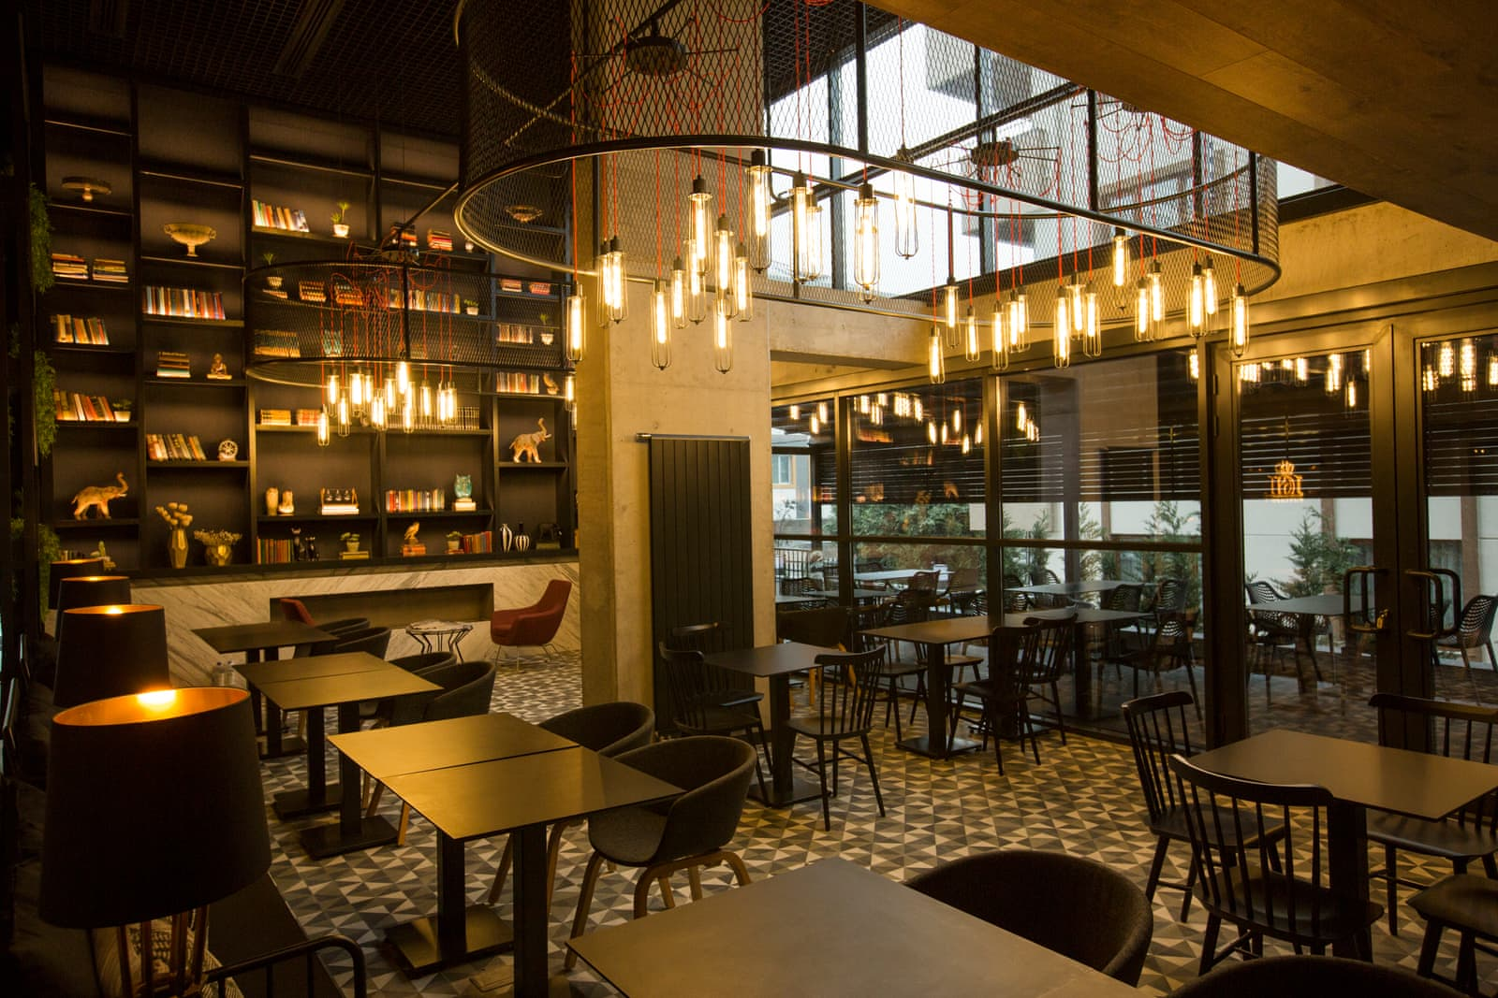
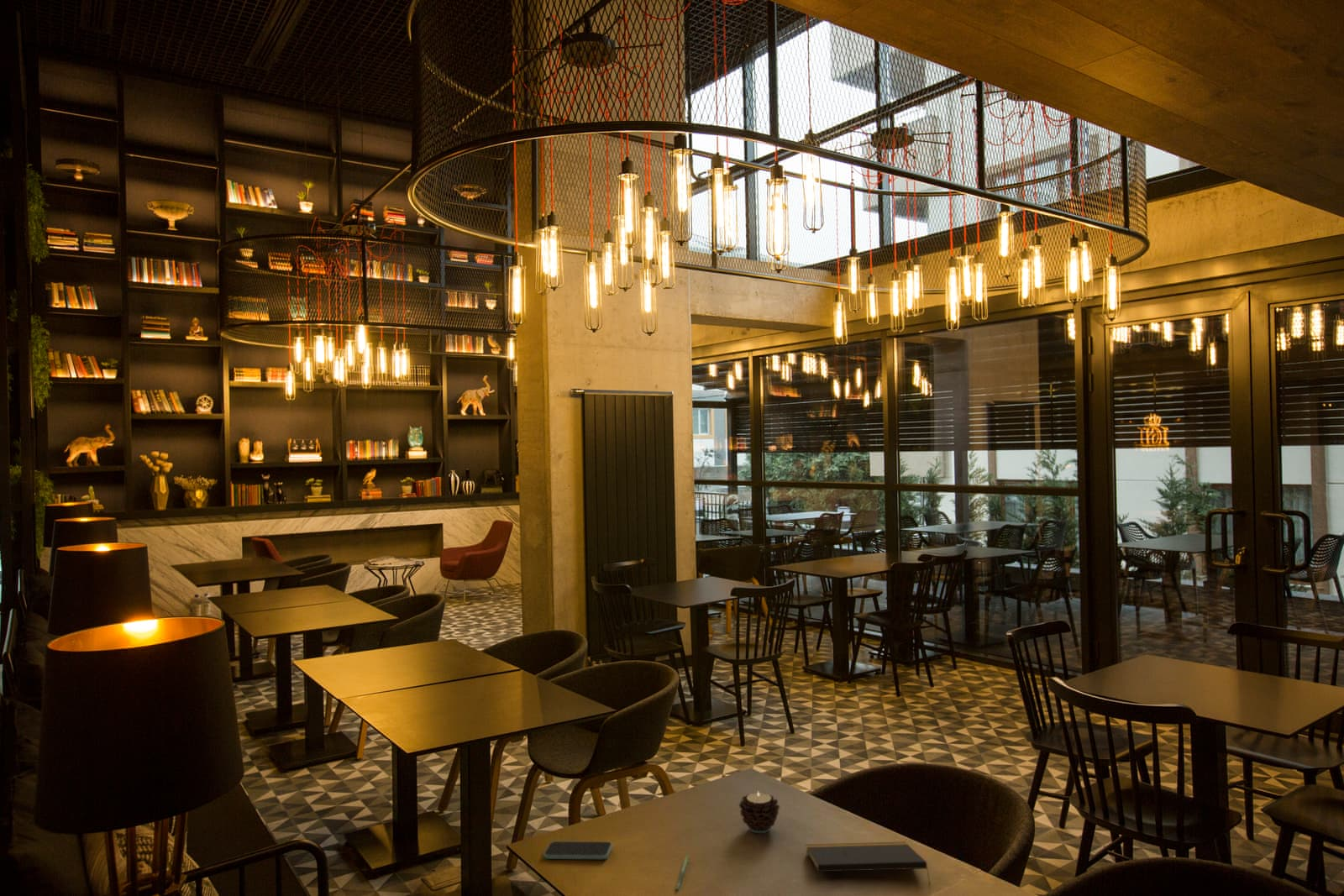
+ pen (682, 872)
+ candle (759, 810)
+ smartphone (578, 850)
+ notepad (864, 856)
